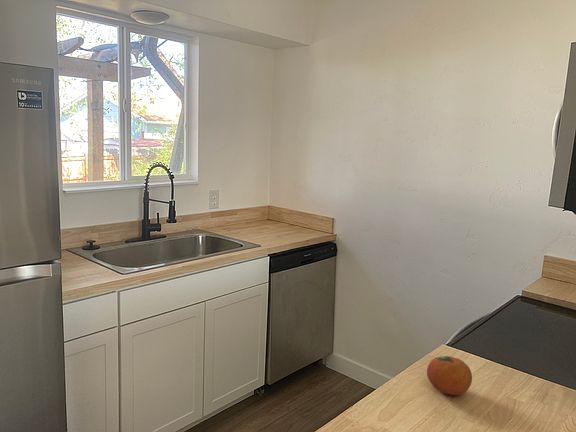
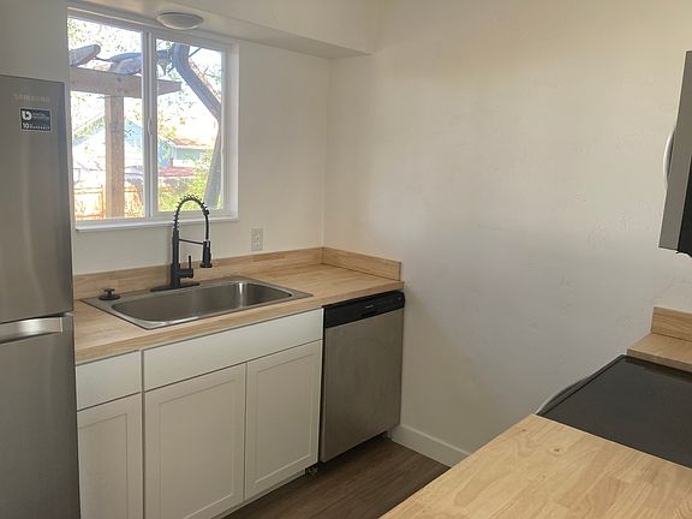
- fruit (449, 375)
